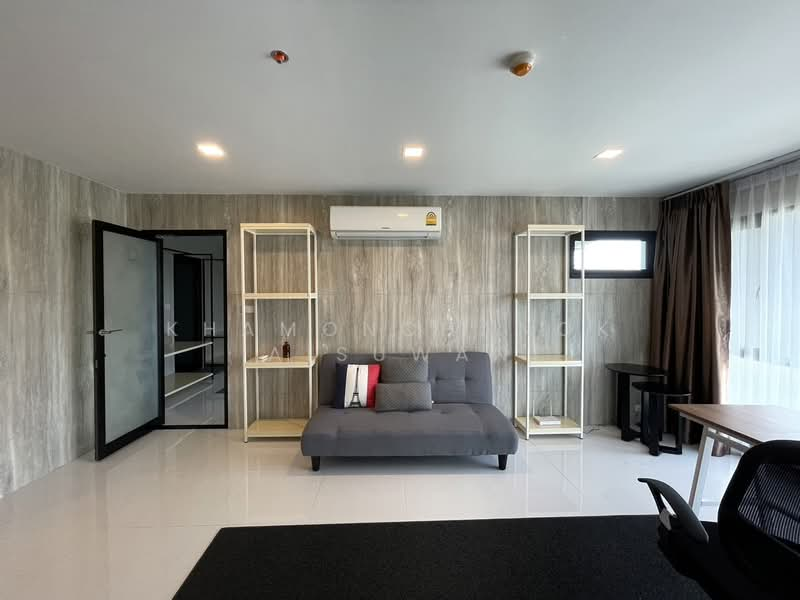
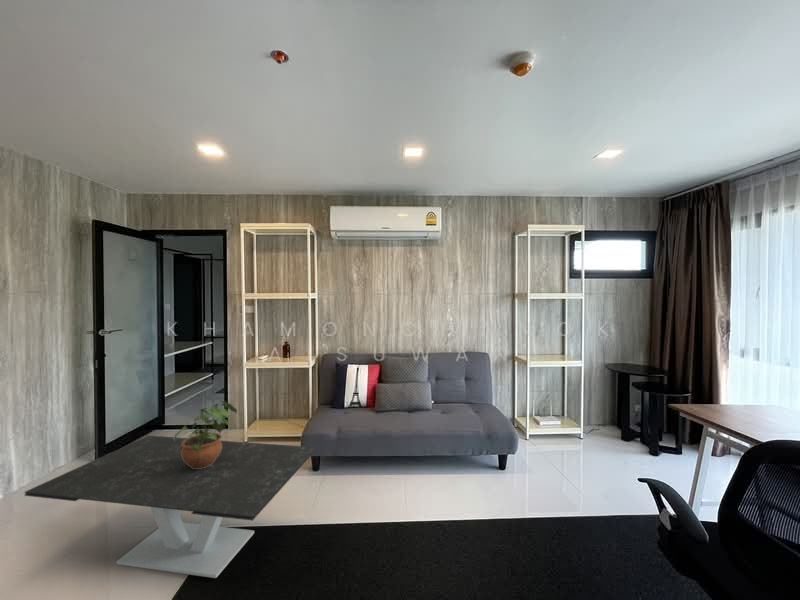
+ coffee table (189, 507)
+ potted plant (210, 432)
